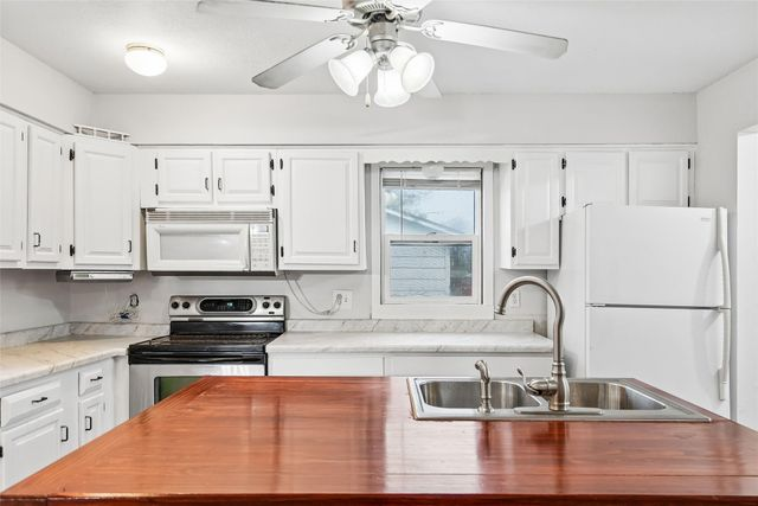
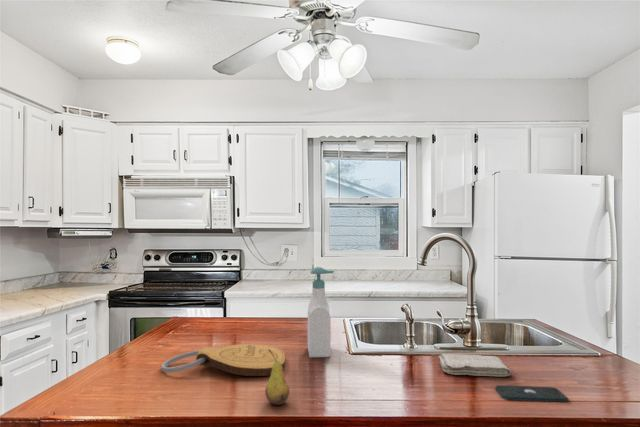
+ washcloth (472, 363)
+ soap bottle (321, 309)
+ fruit (277, 377)
+ smartphone (530, 393)
+ key chain (224, 357)
